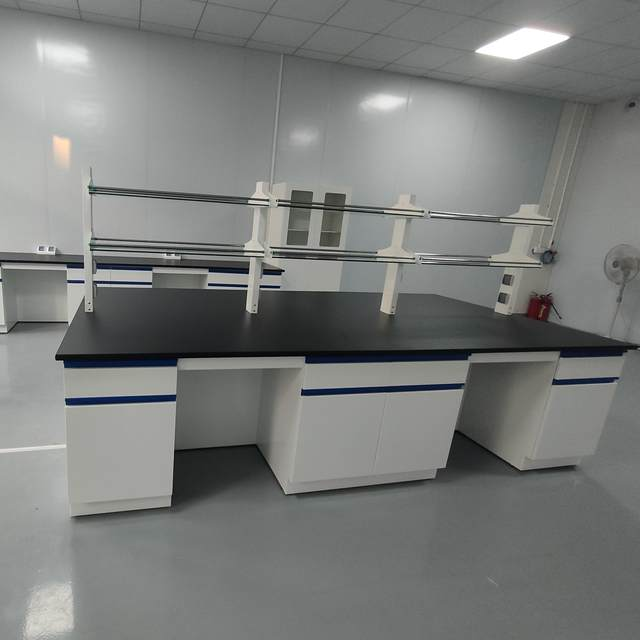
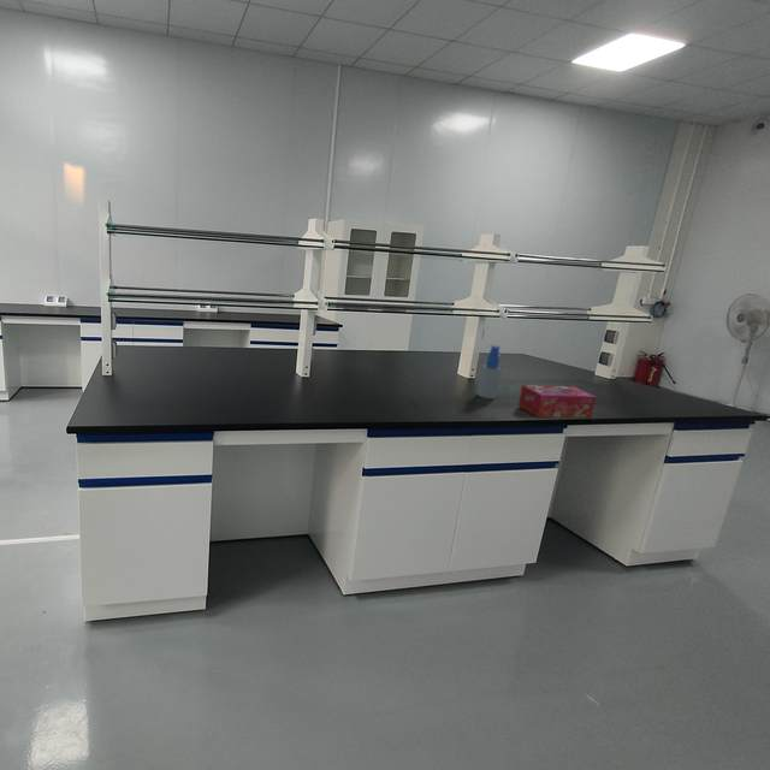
+ spray bottle (491, 371)
+ tissue box (556, 401)
